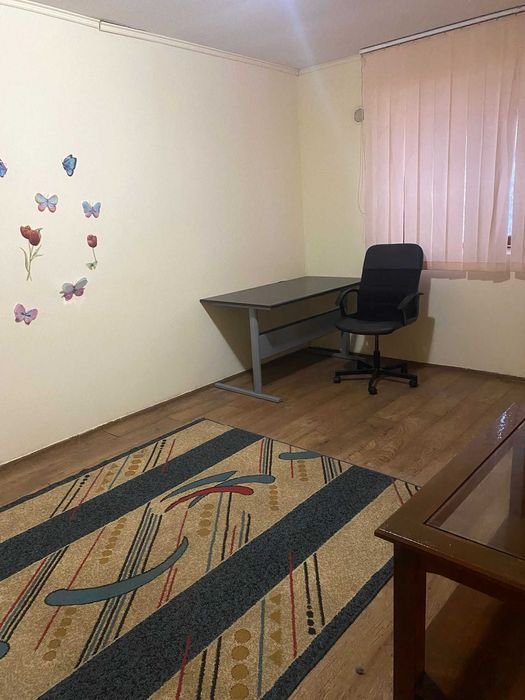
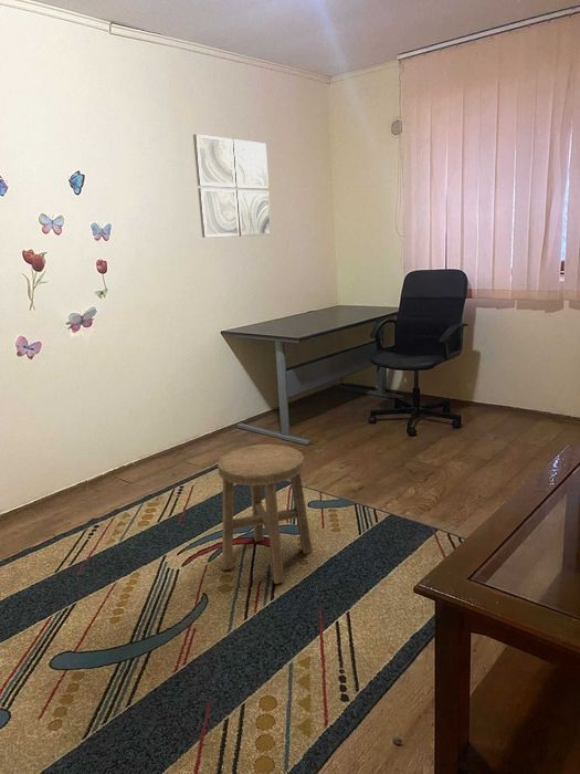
+ stool (264, 510)
+ wall art (234, 187)
